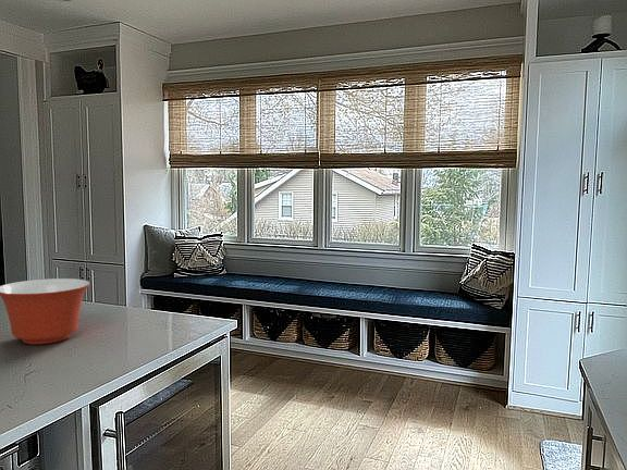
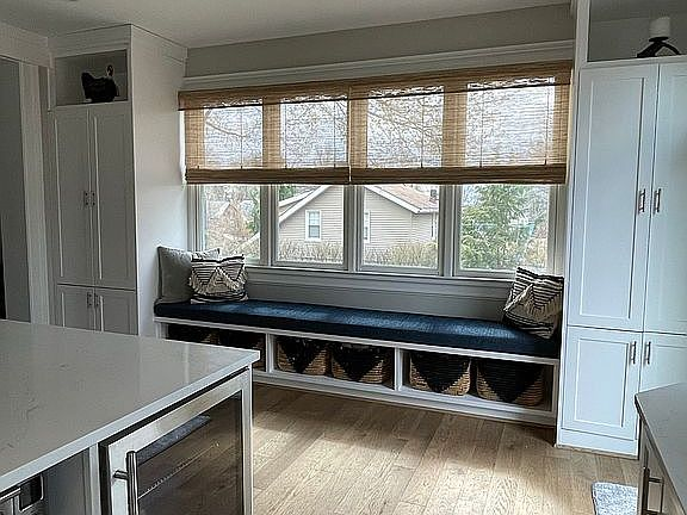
- mixing bowl (45, 311)
